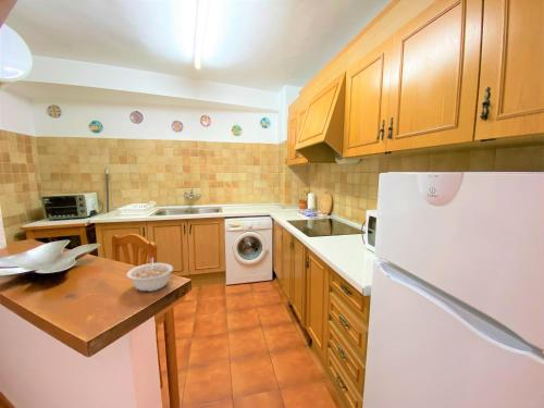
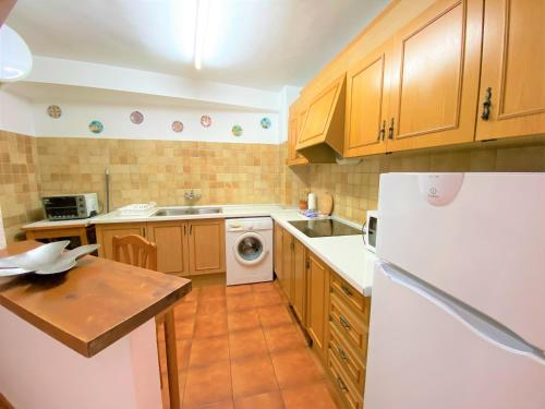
- legume (149, 275)
